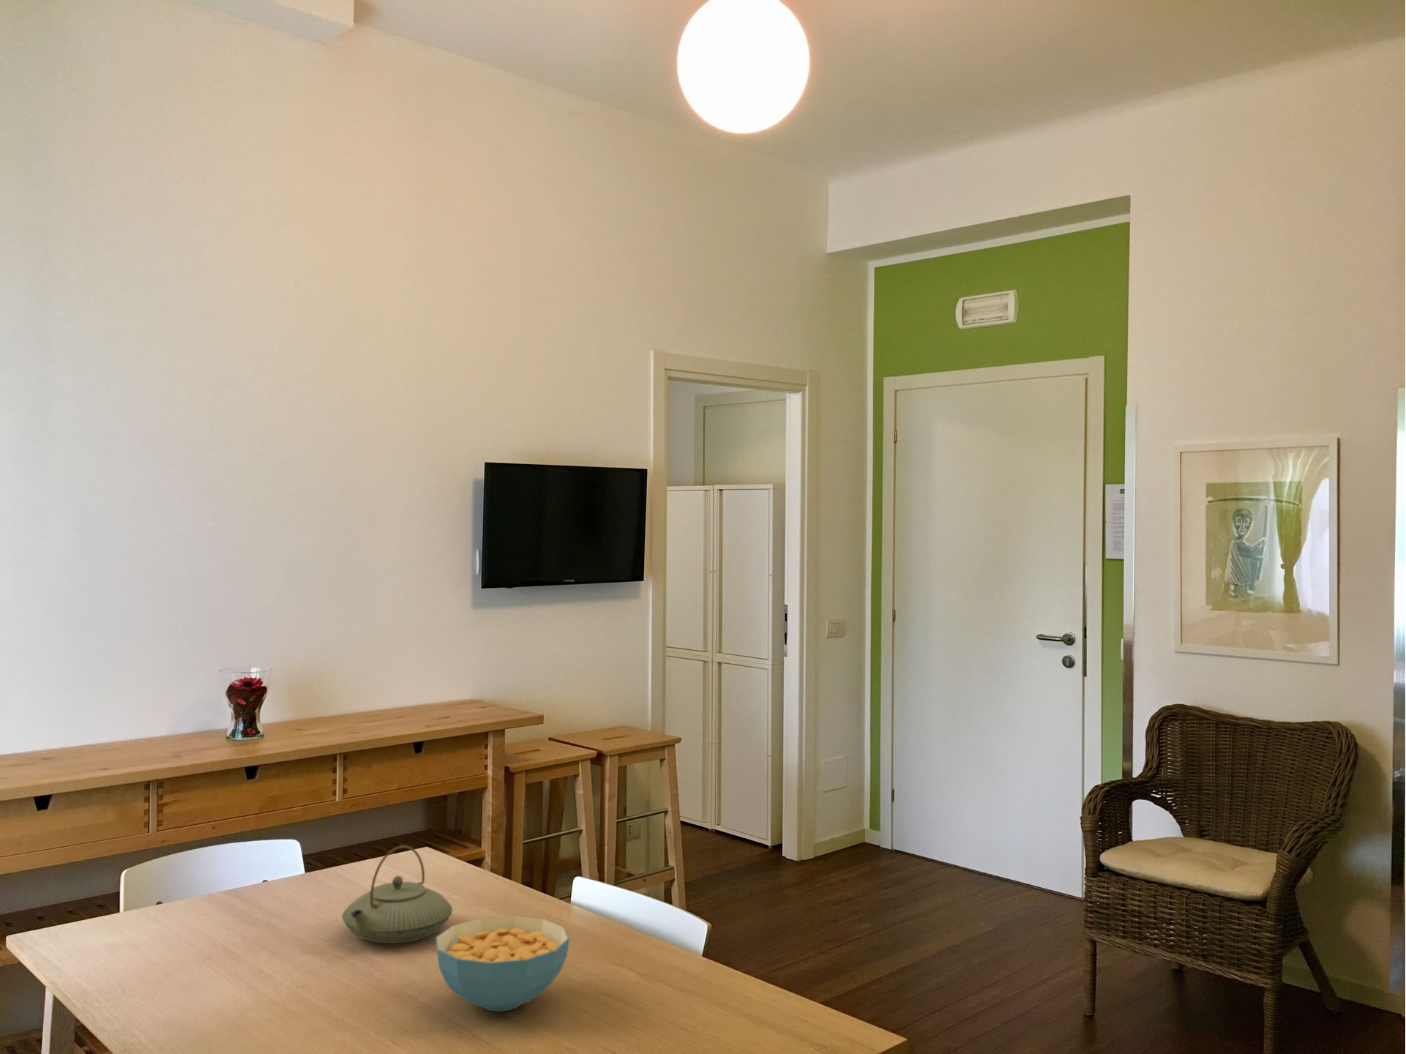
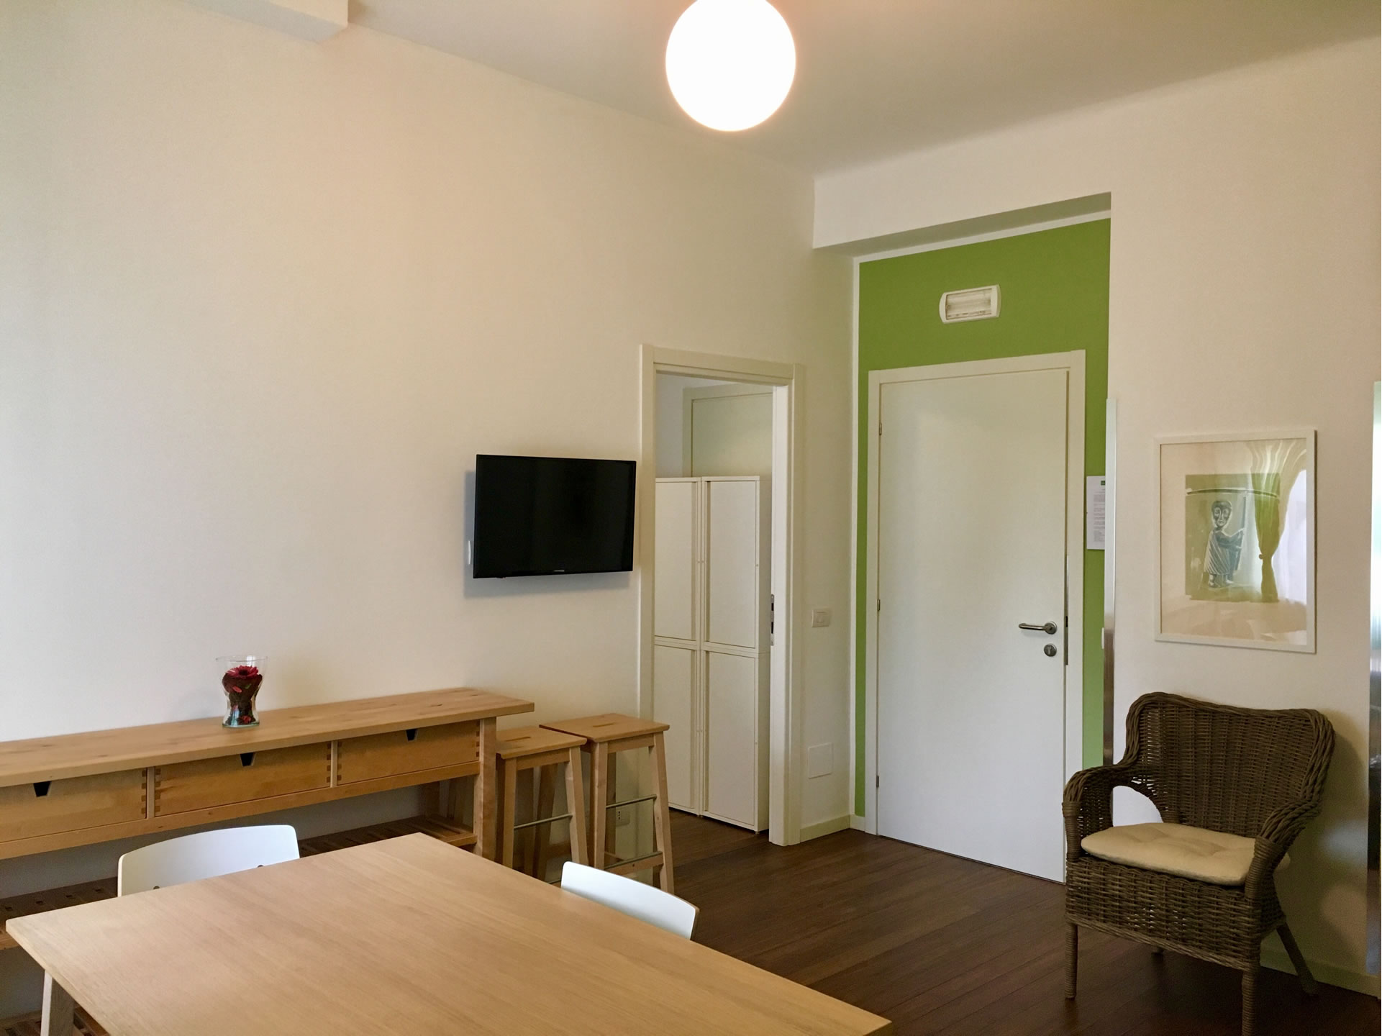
- teapot (393, 891)
- cereal bowl (503, 970)
